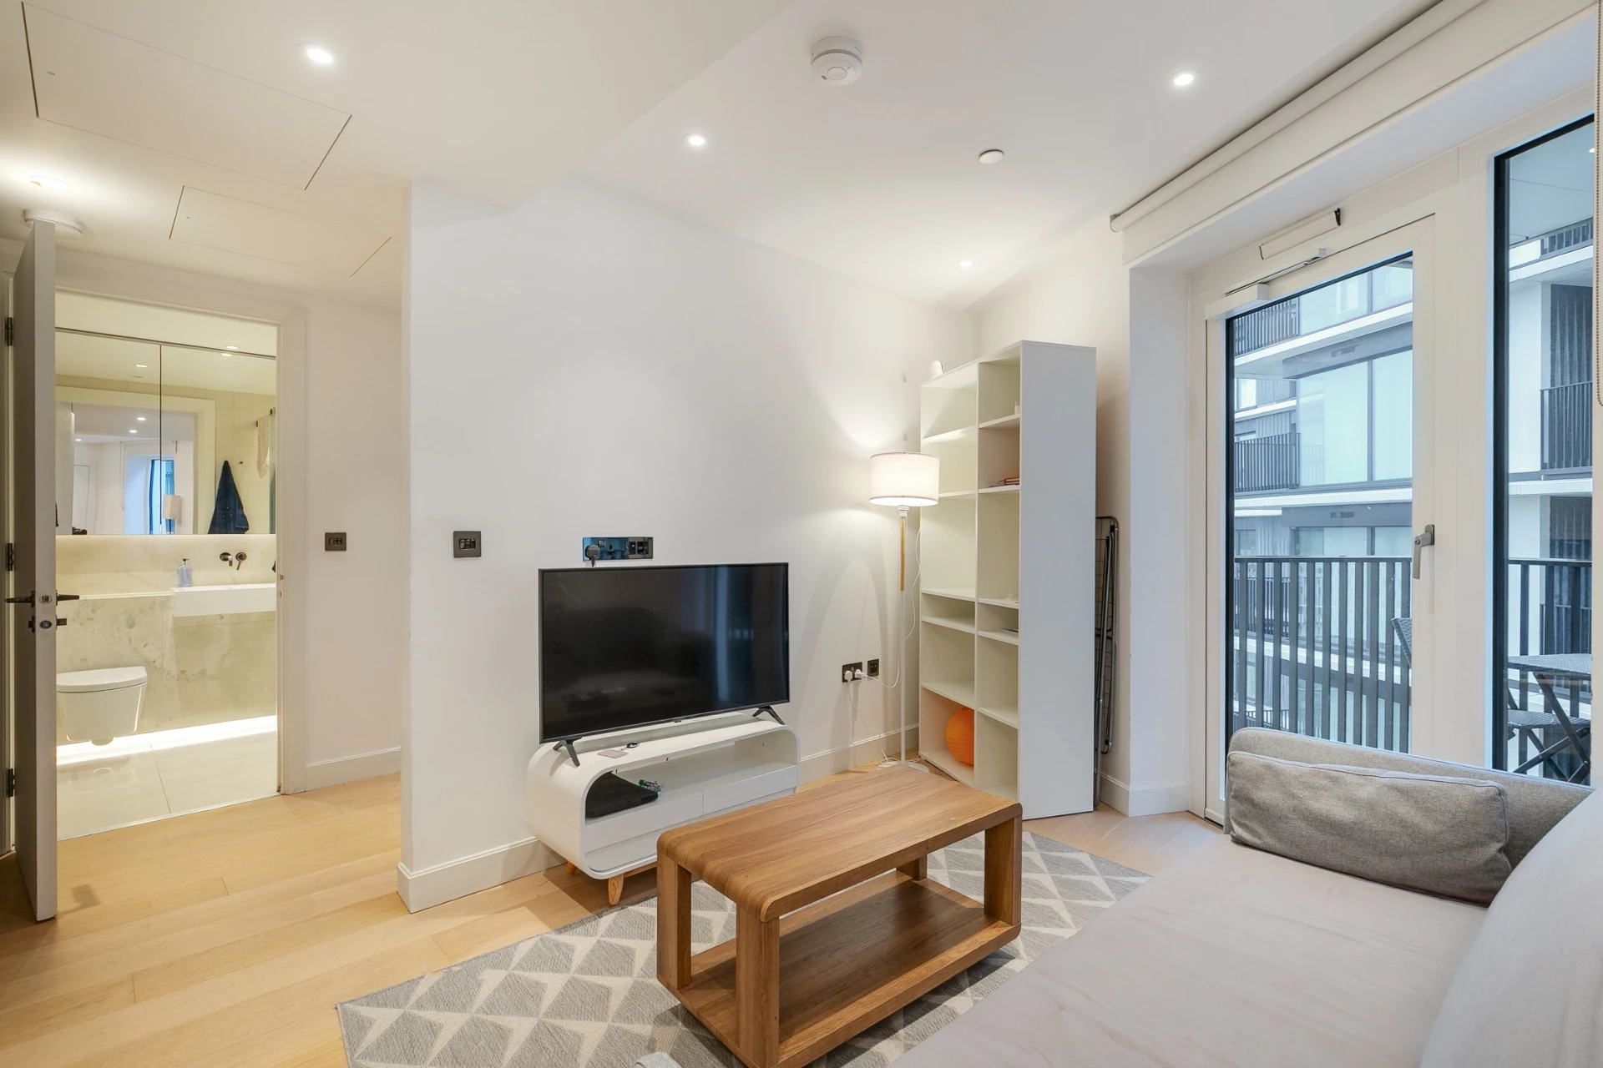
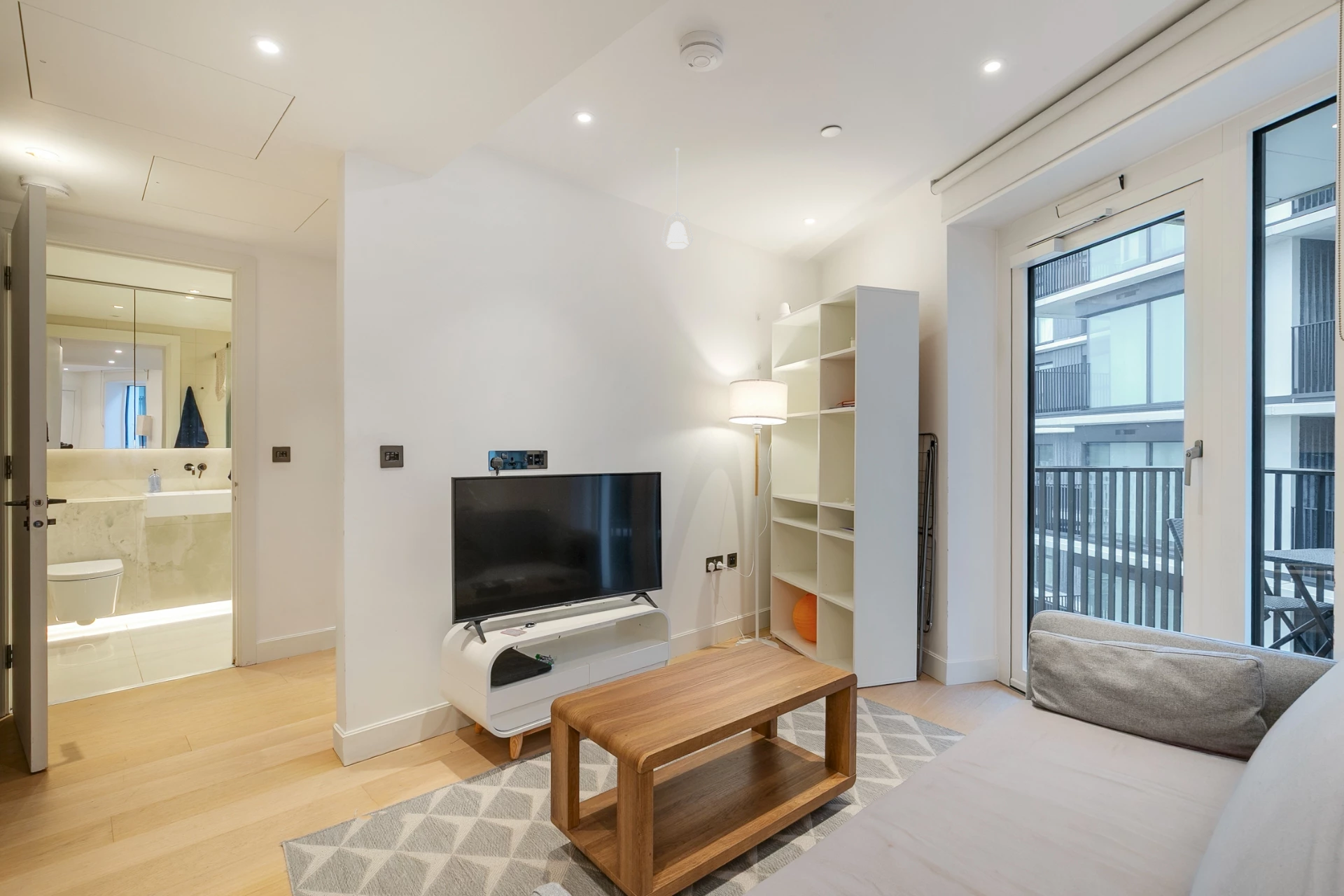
+ pendant lamp (677, 197)
